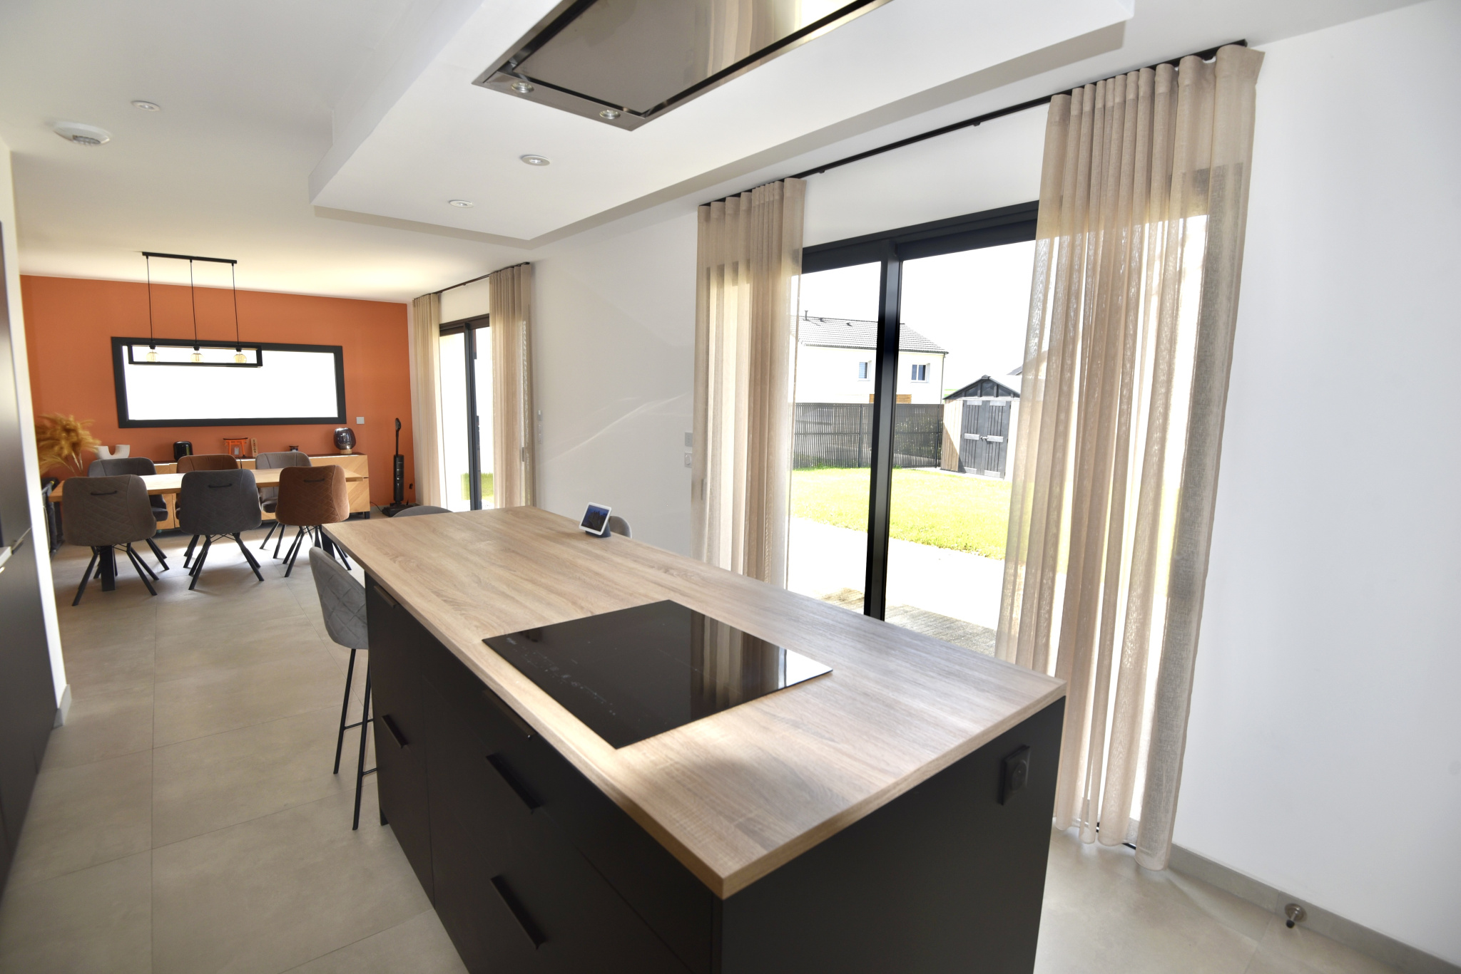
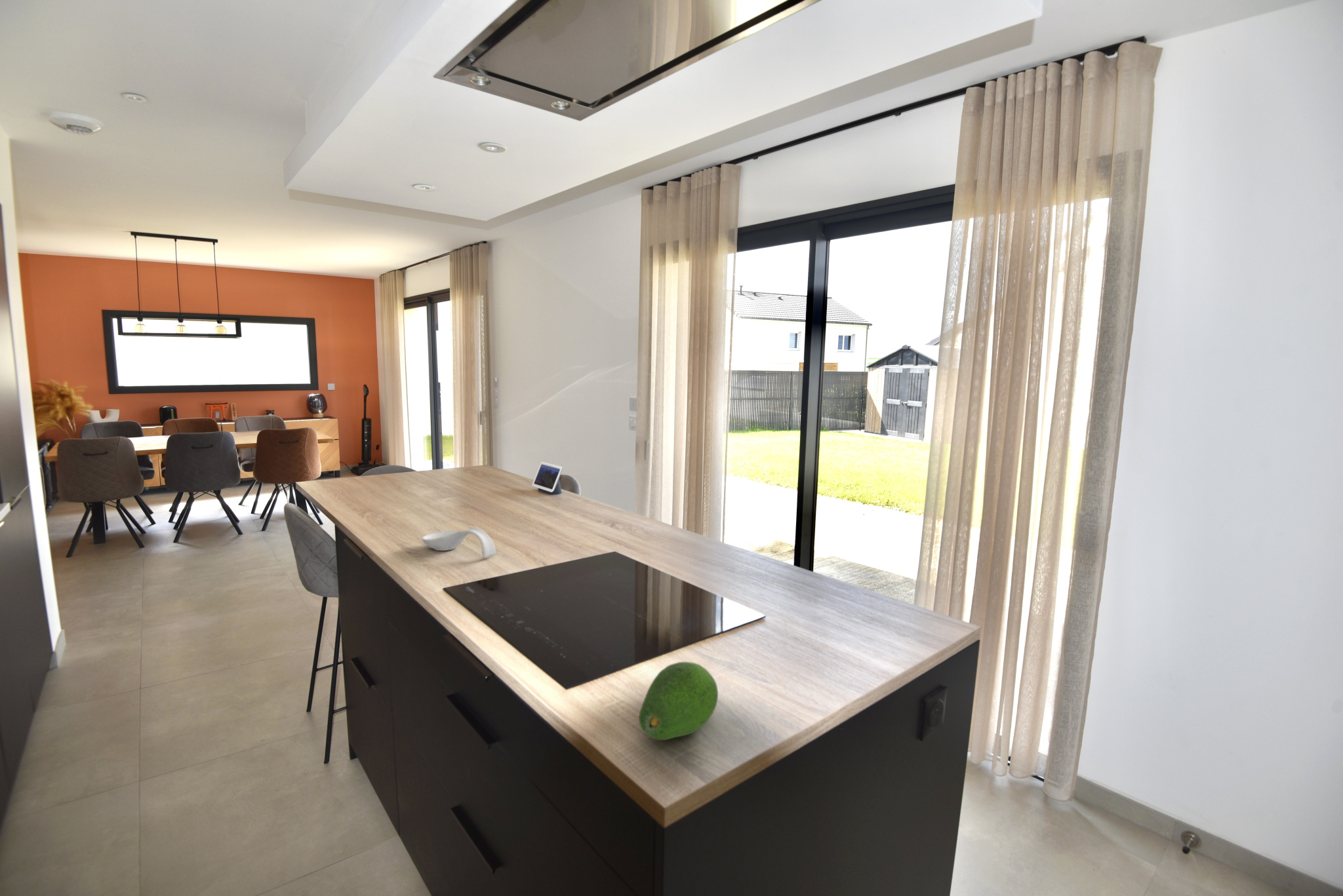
+ spoon rest (459, 538)
+ fruit (677, 701)
